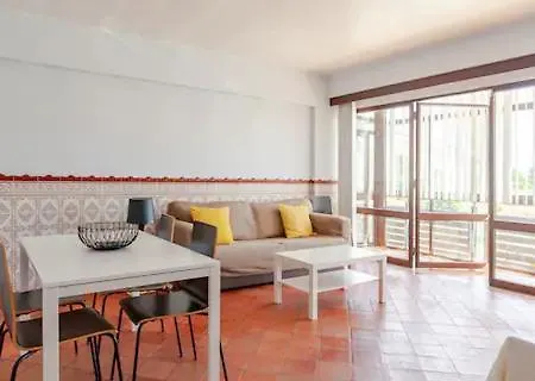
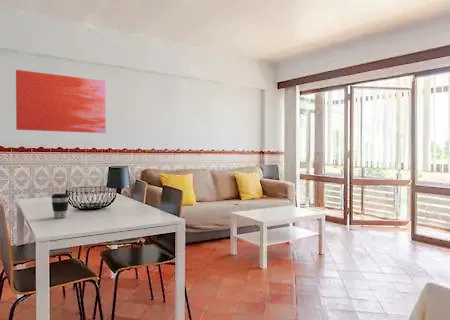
+ wall art (63, 103)
+ coffee cup (60, 205)
